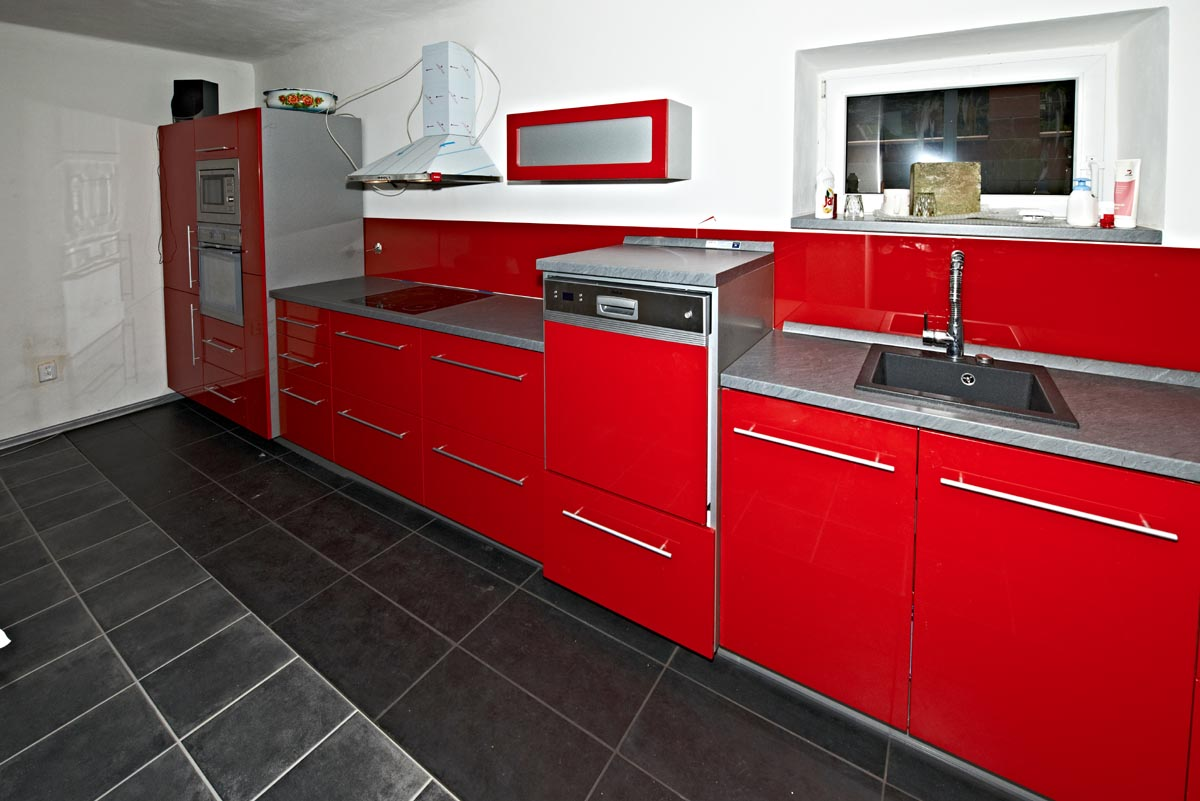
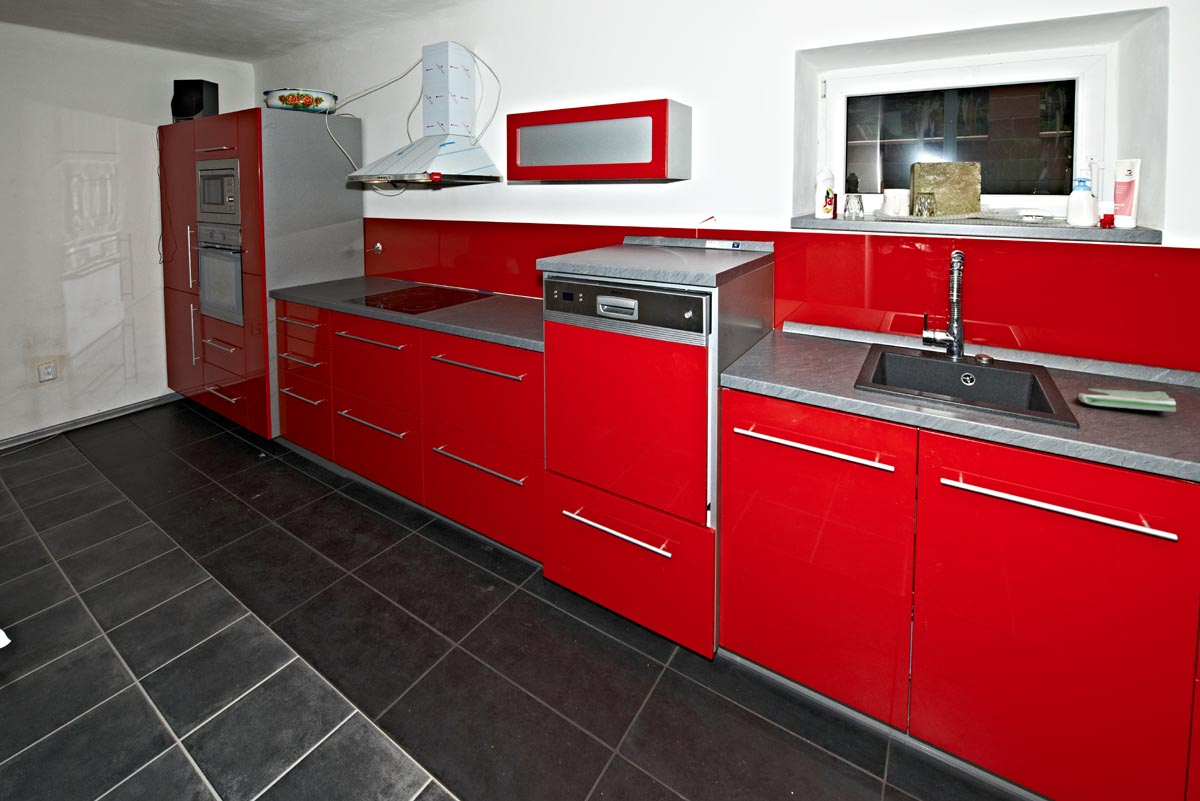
+ dish towel (1124, 397)
